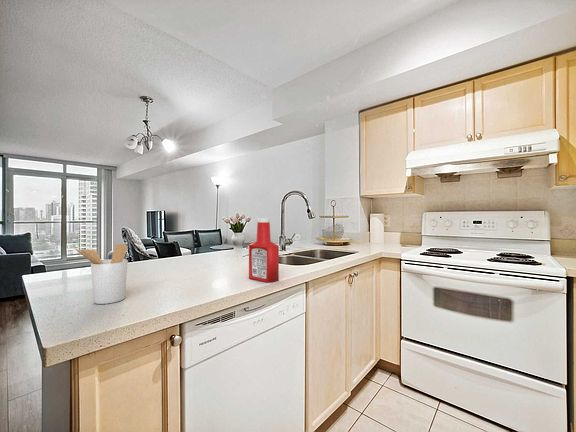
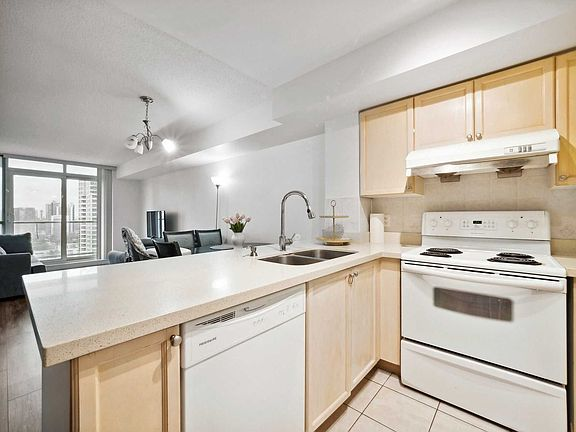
- utensil holder (101, 272)
- soap bottle (263, 248)
